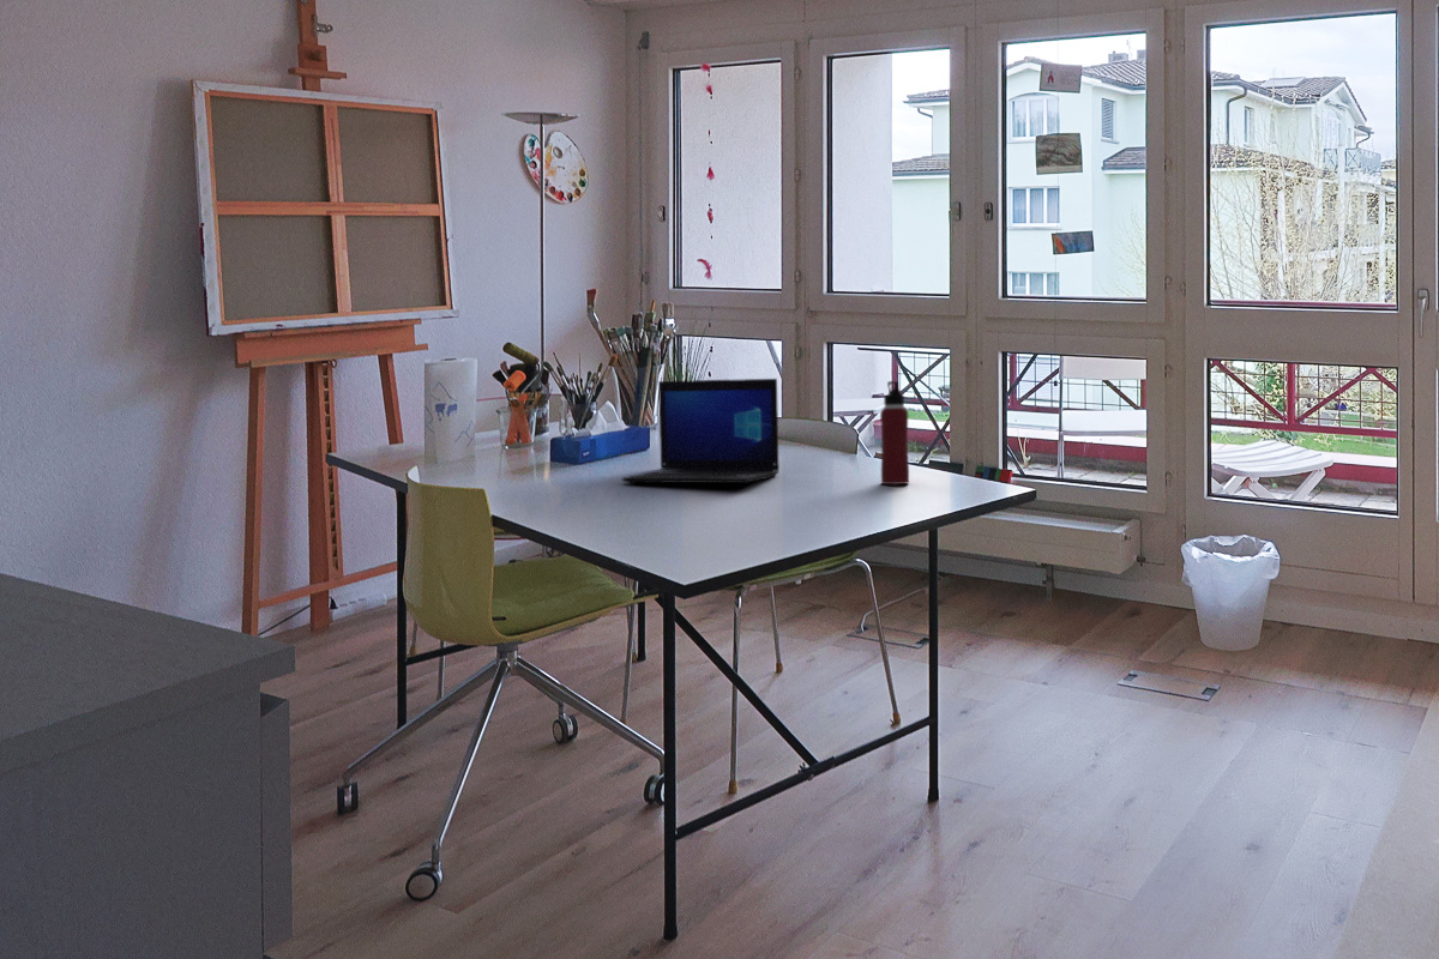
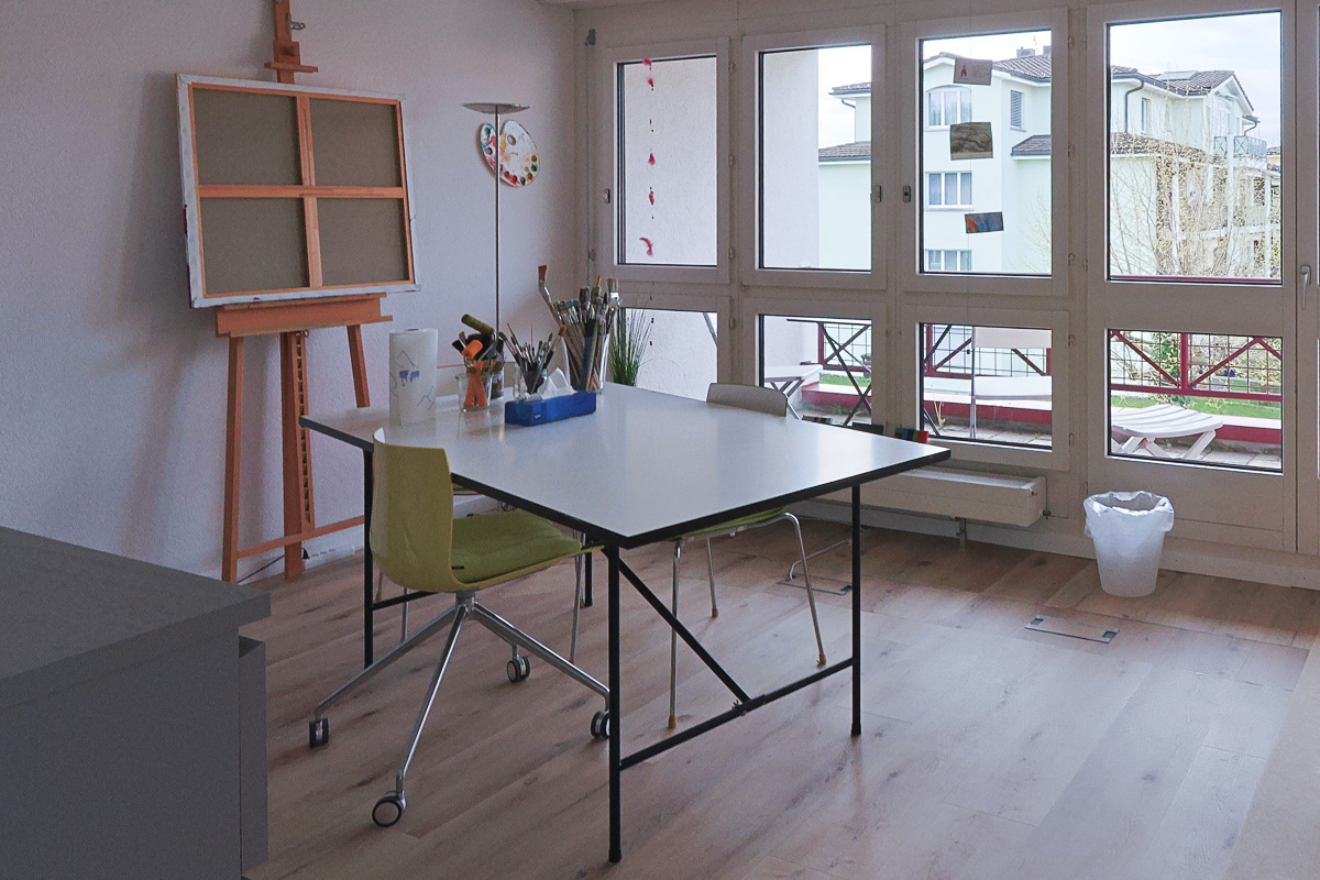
- water bottle (893, 432)
- laptop (700, 429)
